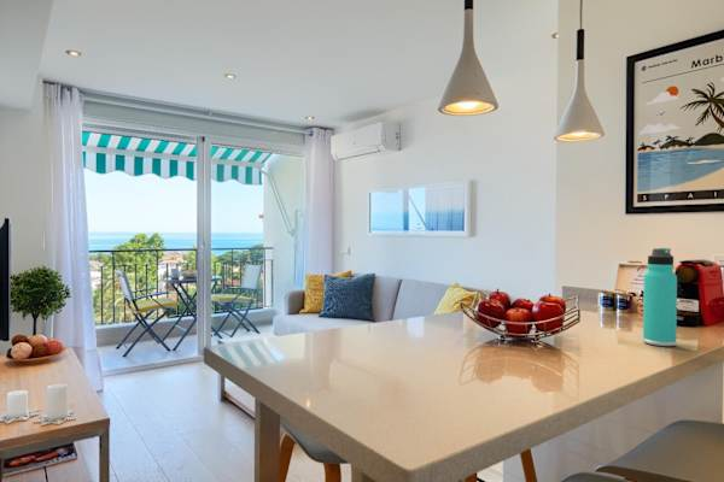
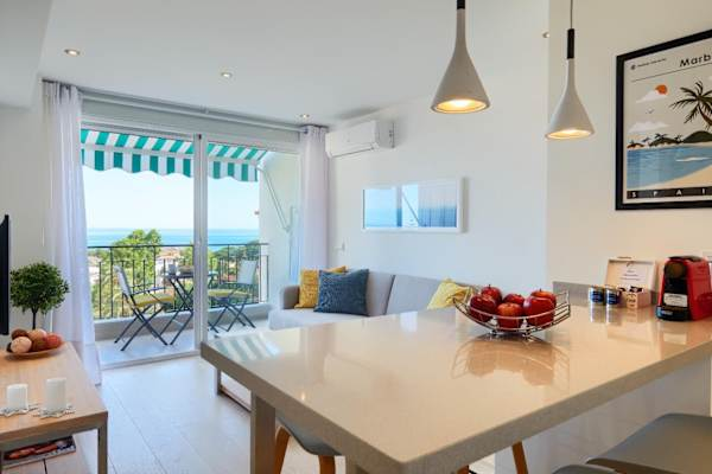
- thermos bottle (659, 295)
